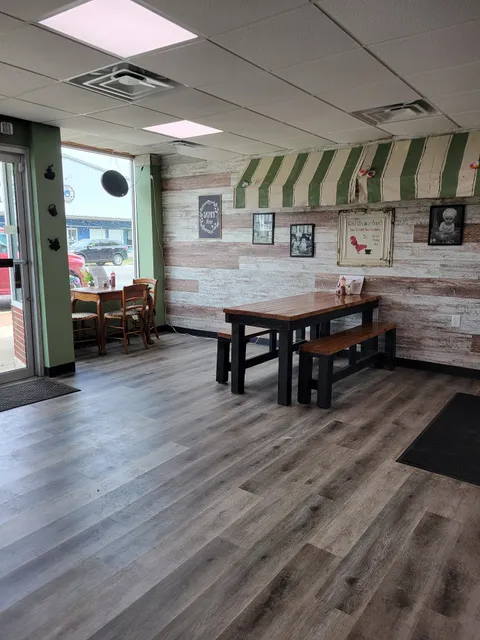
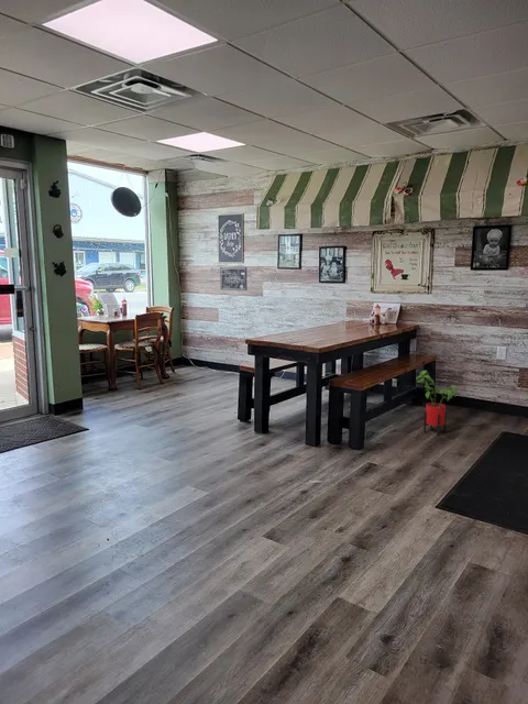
+ house plant (432, 402)
+ wall art (233, 278)
